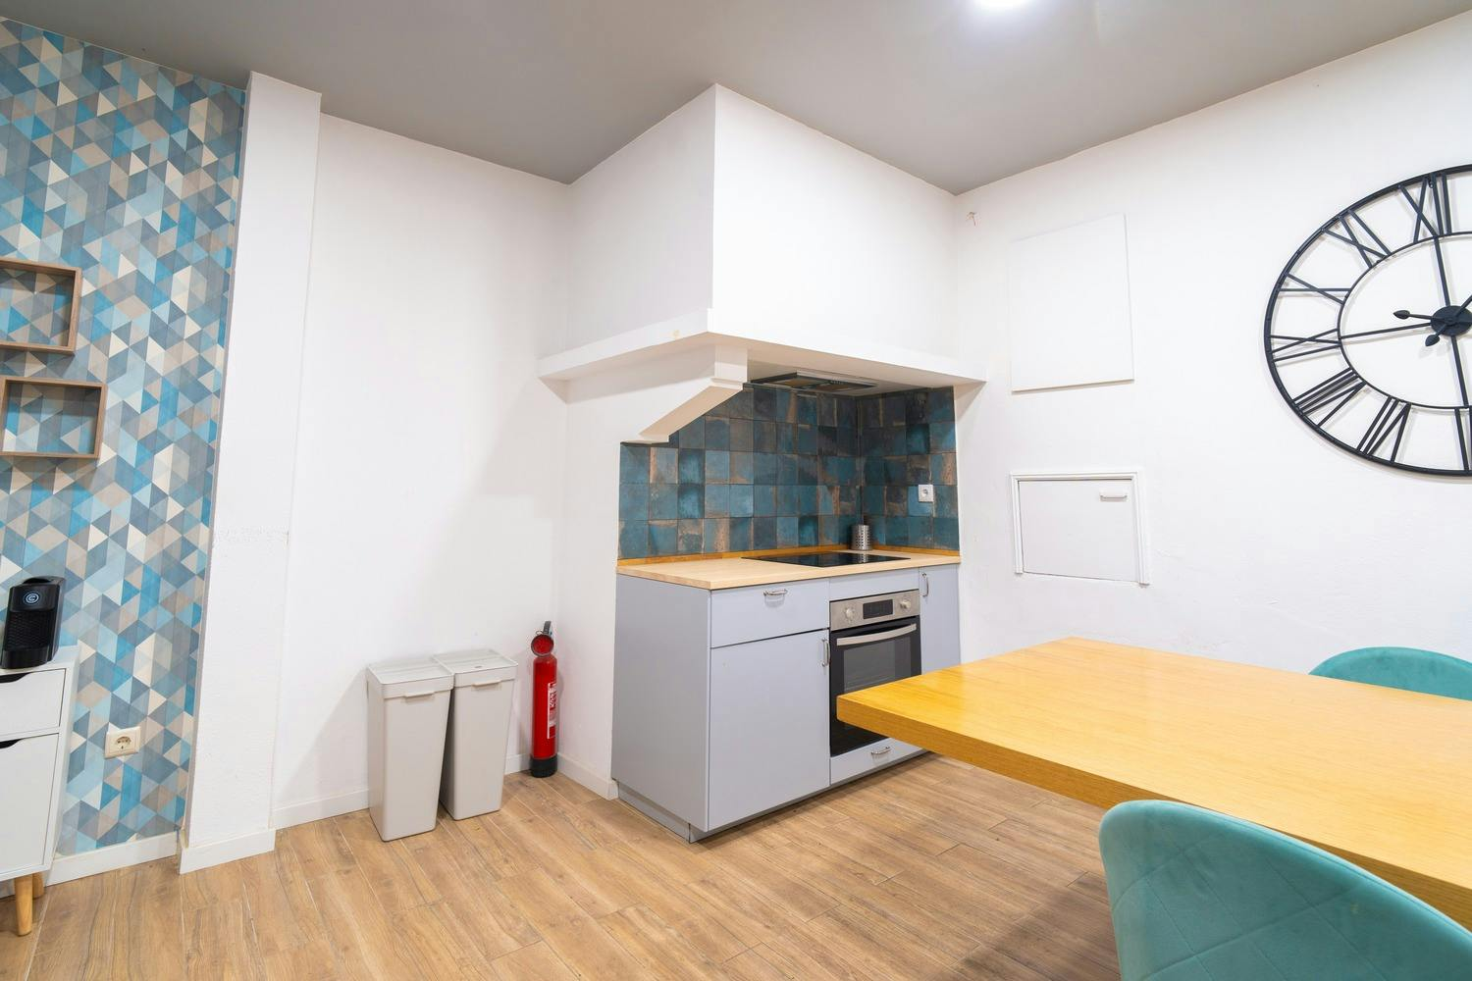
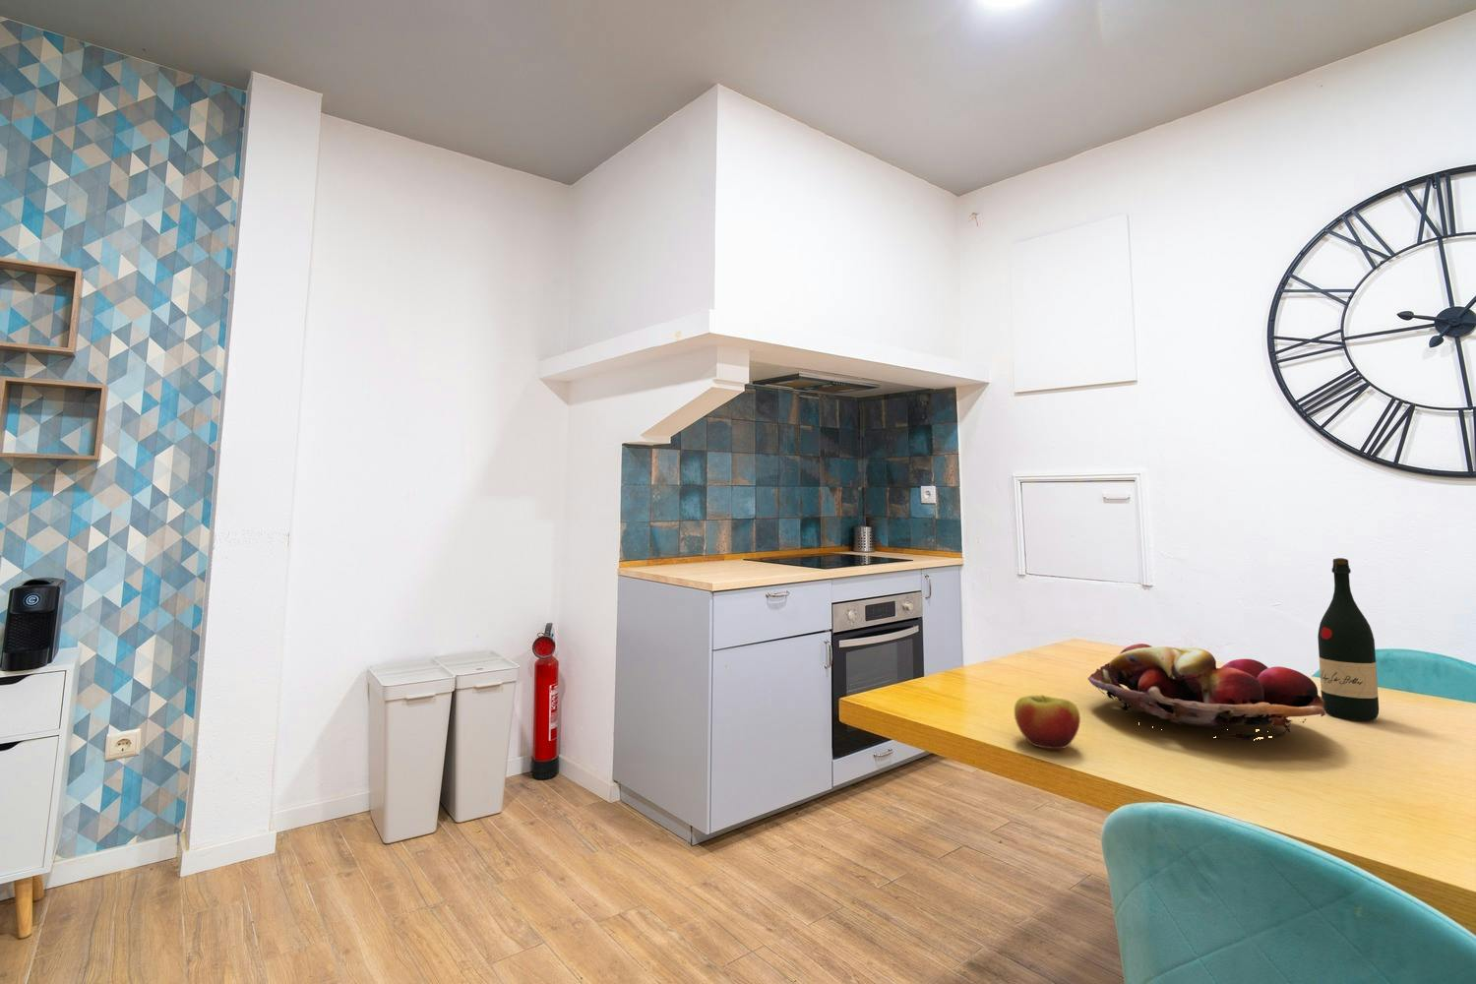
+ fruit basket (1197, 685)
+ wine bottle (1345, 636)
+ apple (1046, 719)
